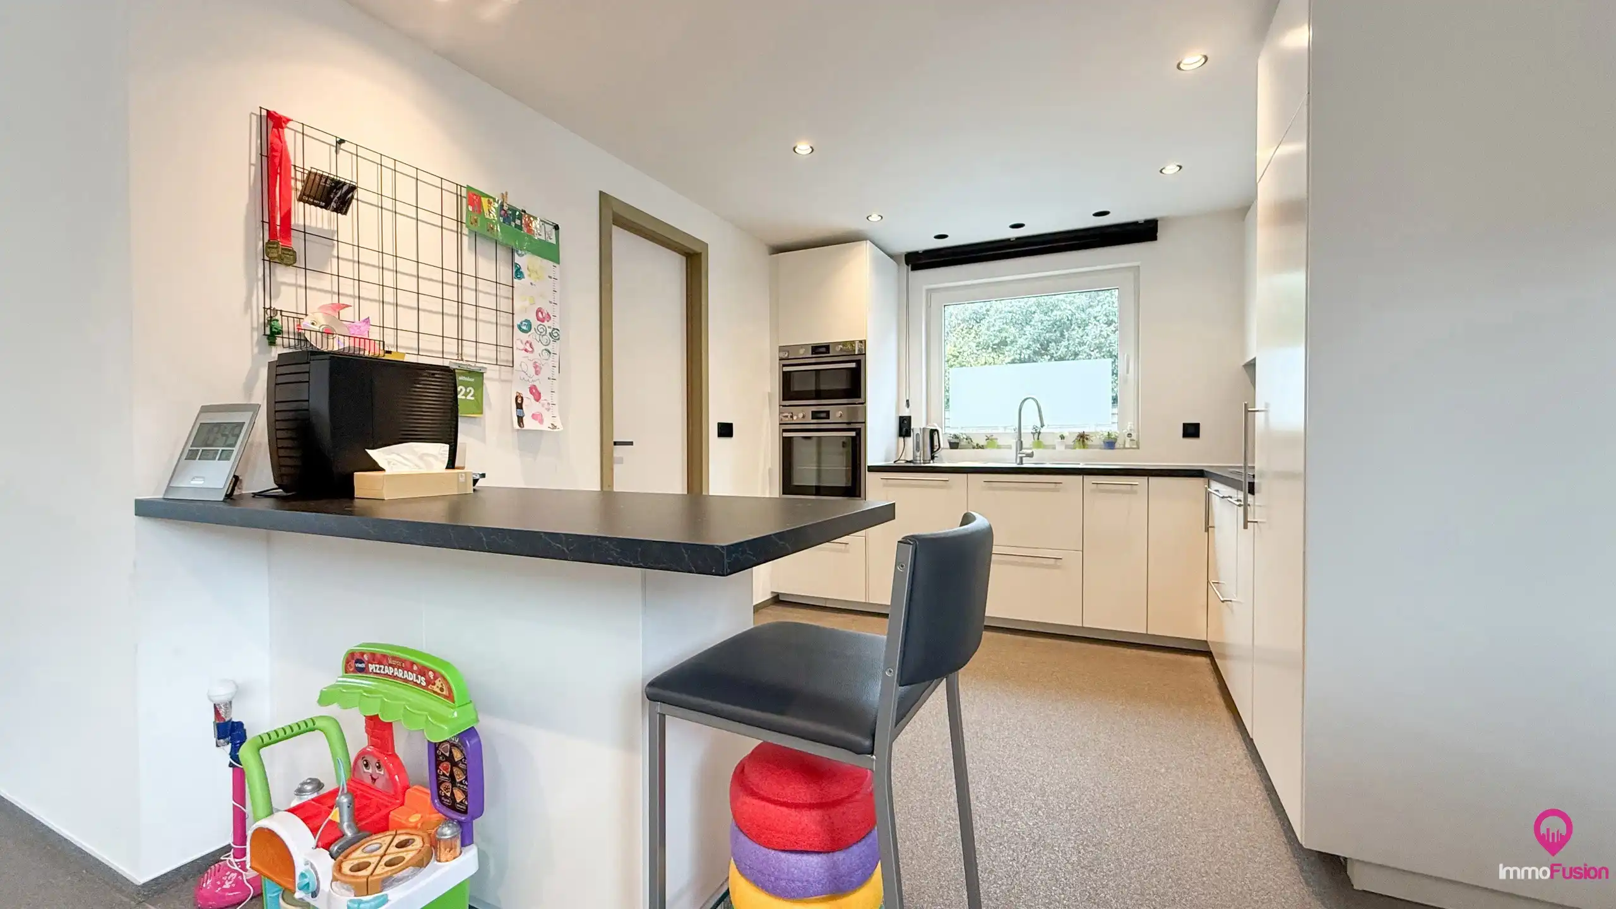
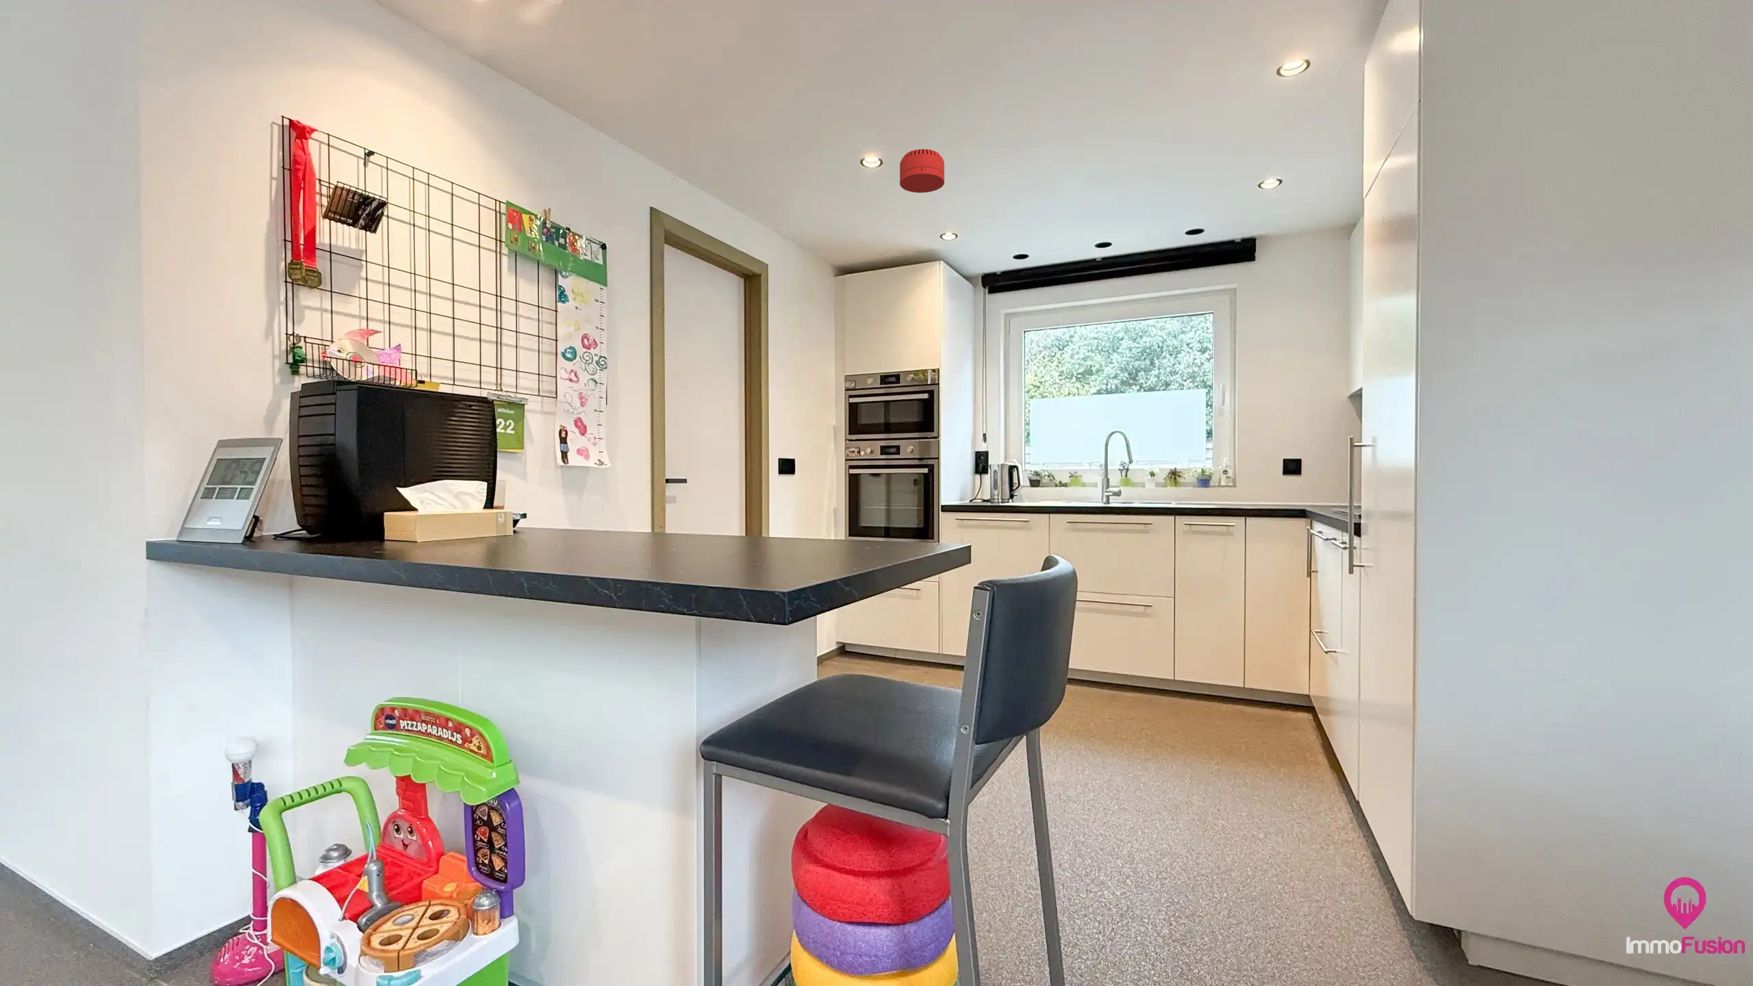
+ smoke detector (922, 170)
